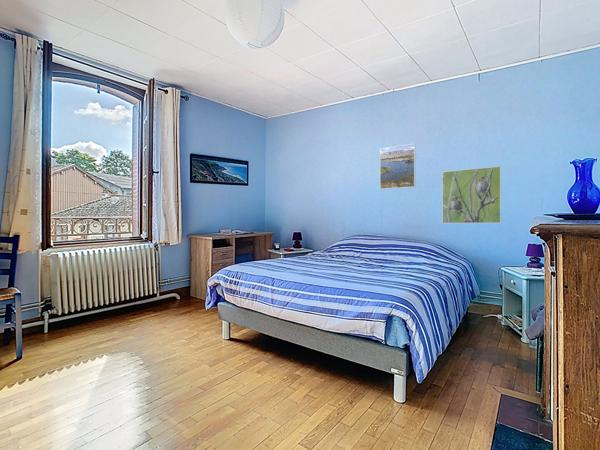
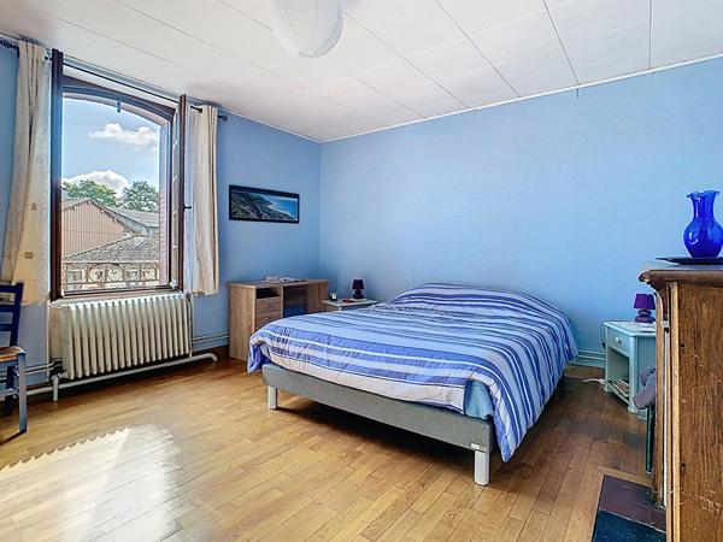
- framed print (470, 196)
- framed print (397, 167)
